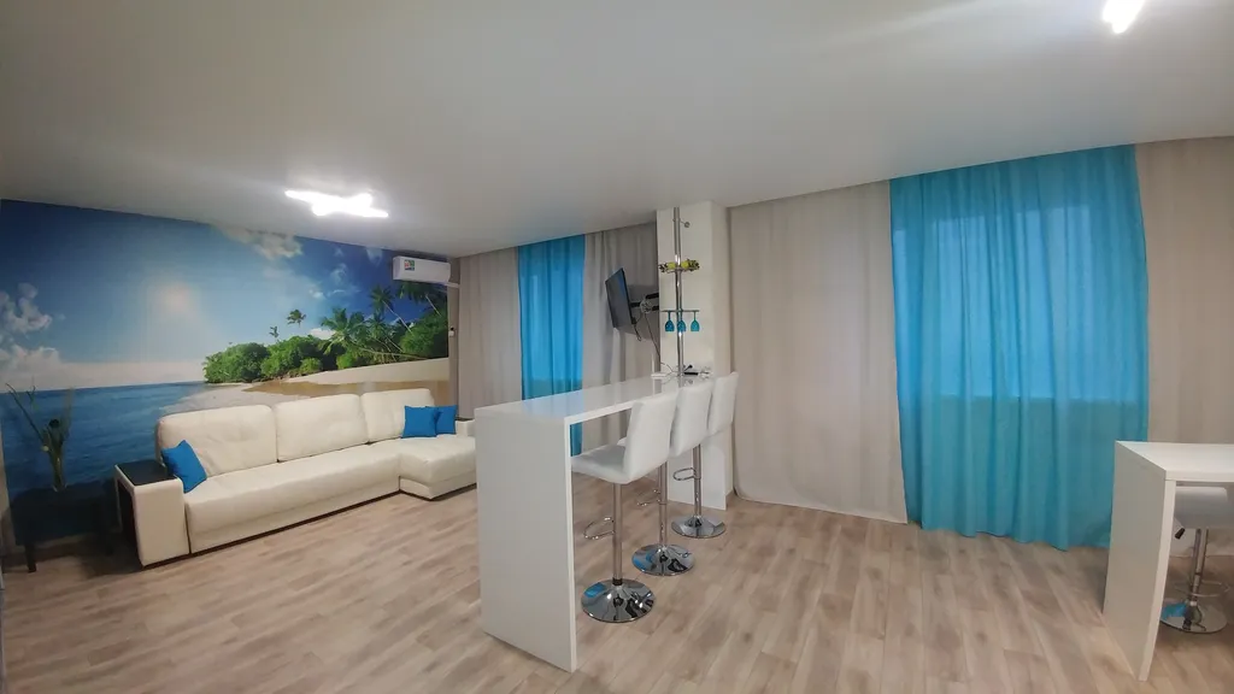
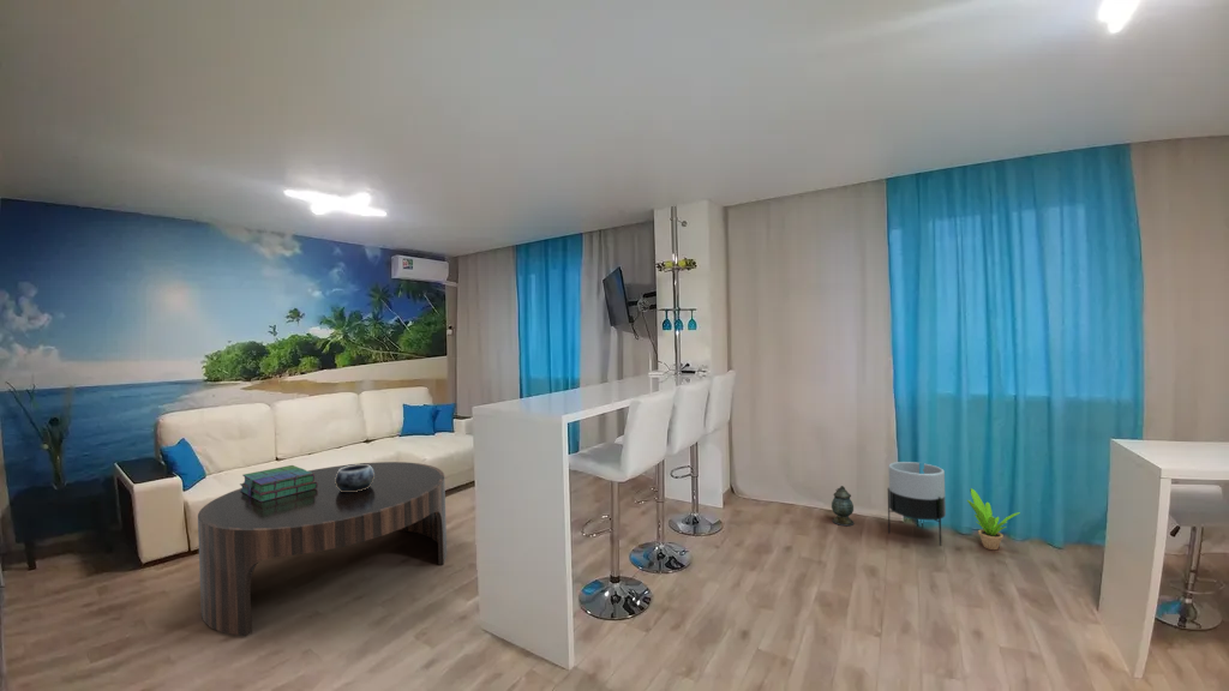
+ stack of books (278, 481)
+ potted plant (991, 522)
+ planter (916, 500)
+ lantern (841, 504)
+ decorative bowl (354, 477)
+ coffee table (336, 529)
